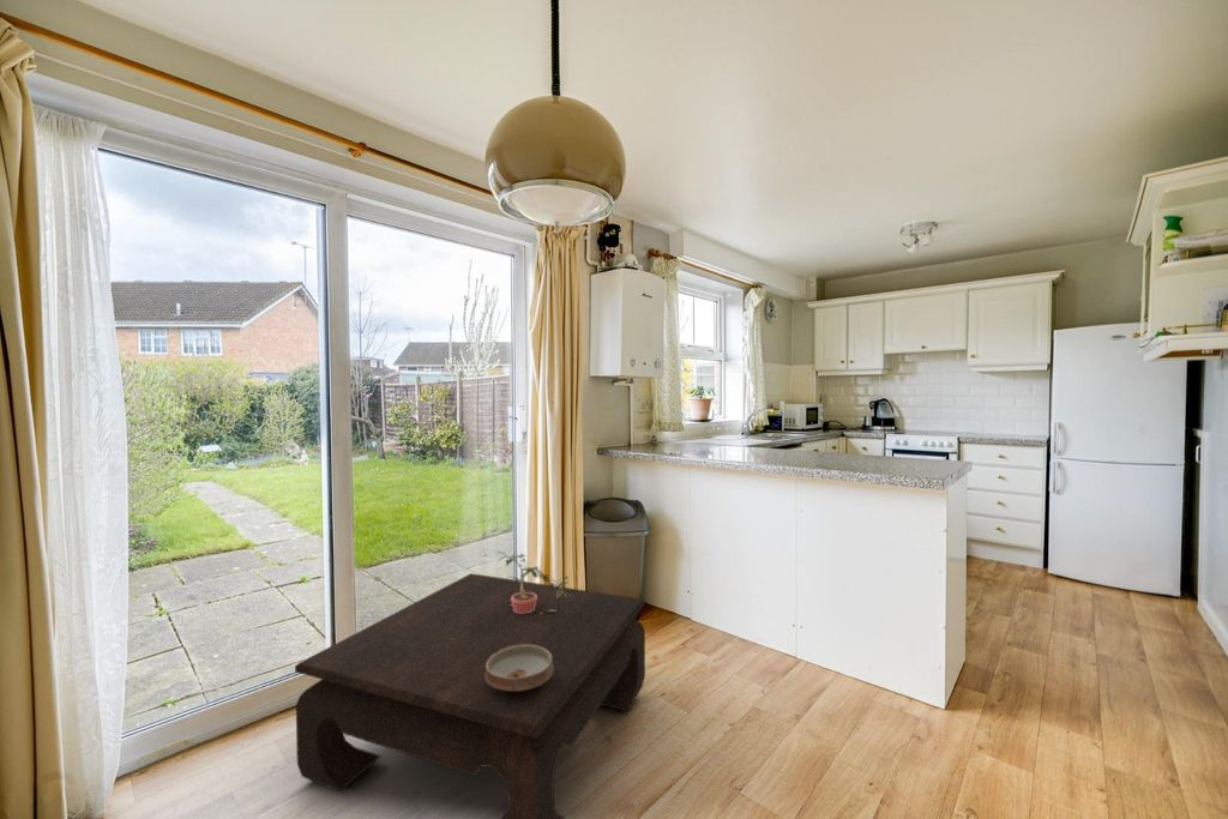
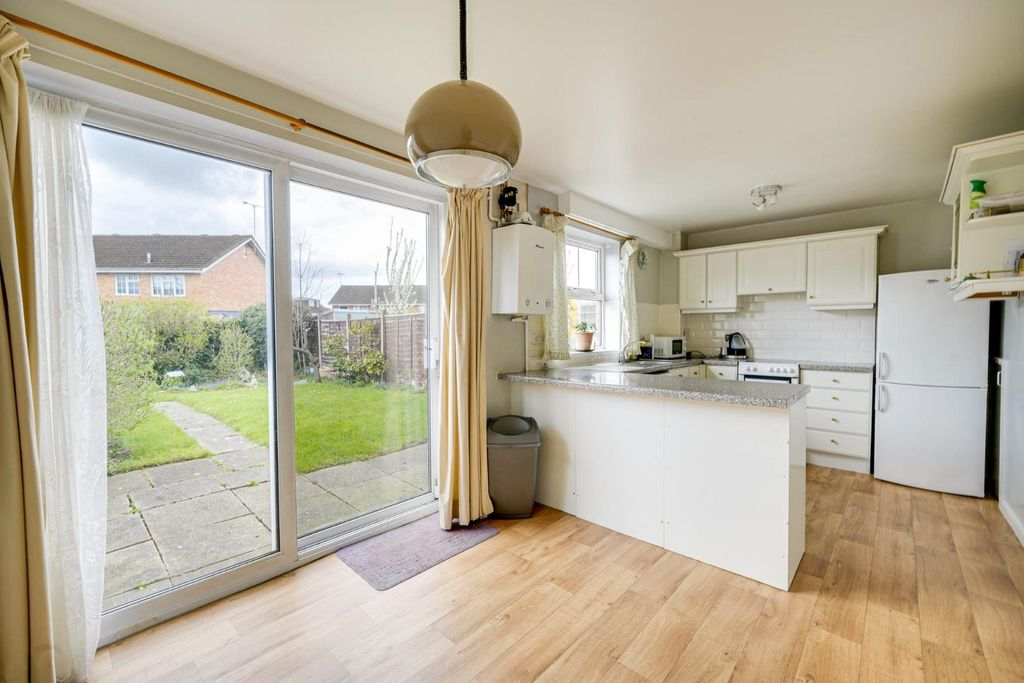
- ceramic bowl (519, 669)
- potted plant (535, 577)
- coffee table (489, 685)
